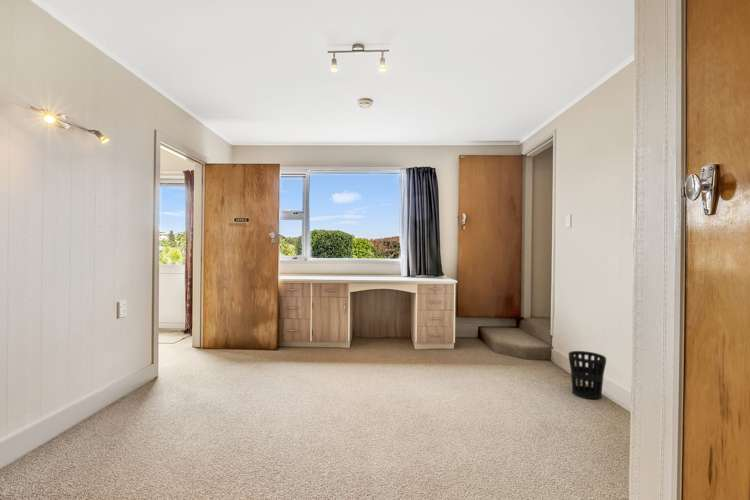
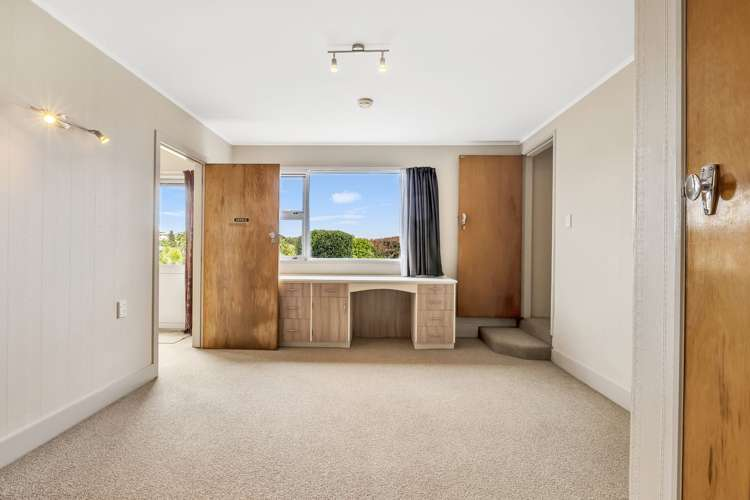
- wastebasket (586, 374)
